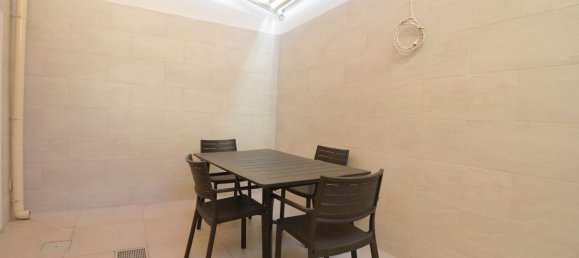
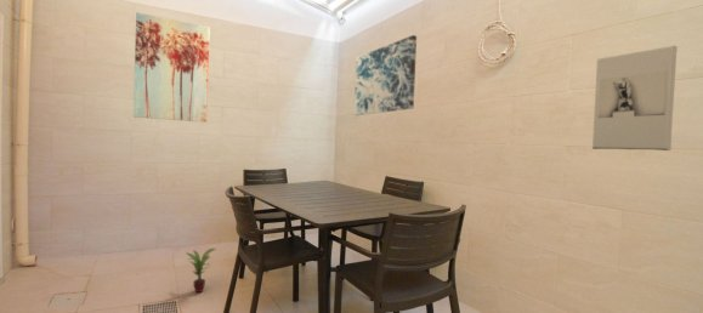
+ wall art (172, 69)
+ potted plant (203, 272)
+ wall sculpture (631, 101)
+ wall art (381, 80)
